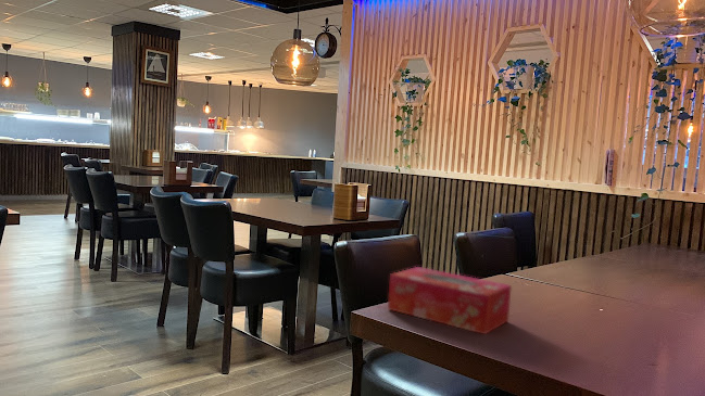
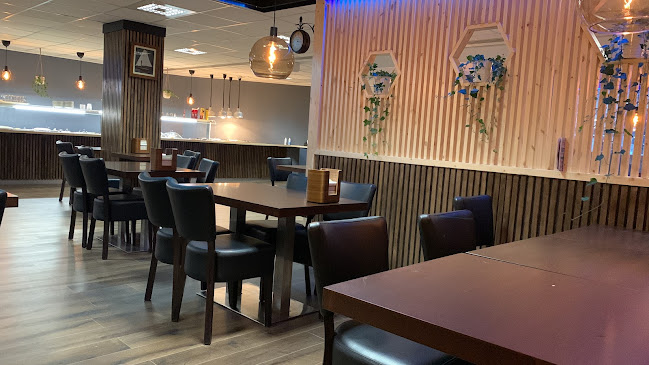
- tissue box (448, 297)
